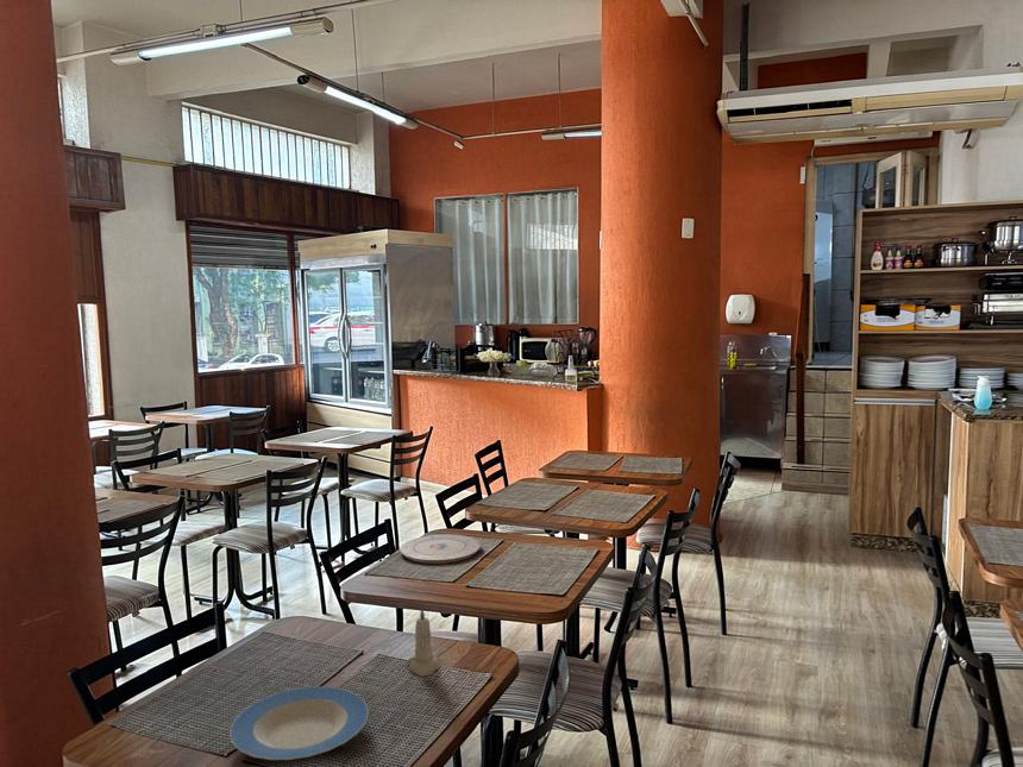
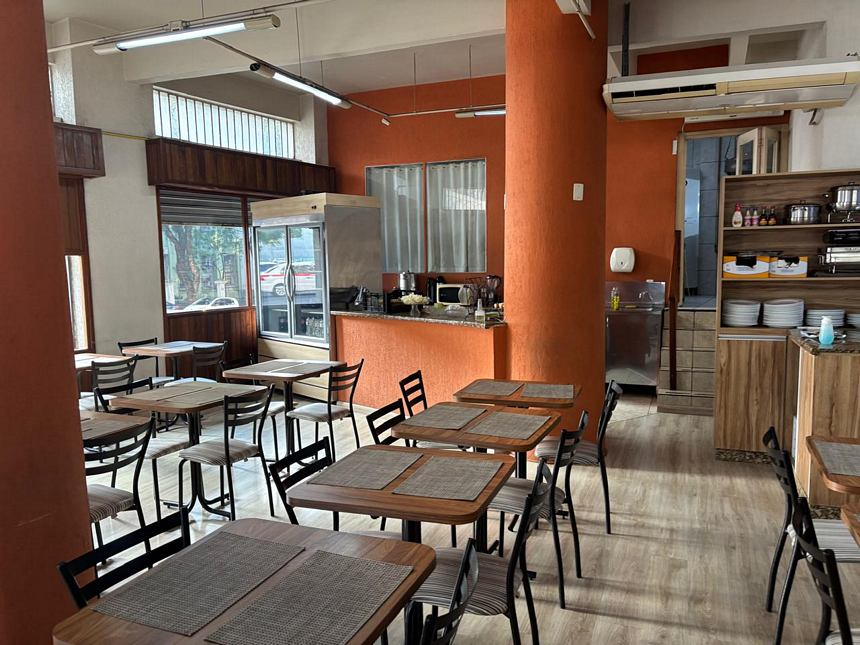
- plate (440, 548)
- plate (301, 727)
- candle (422, 636)
